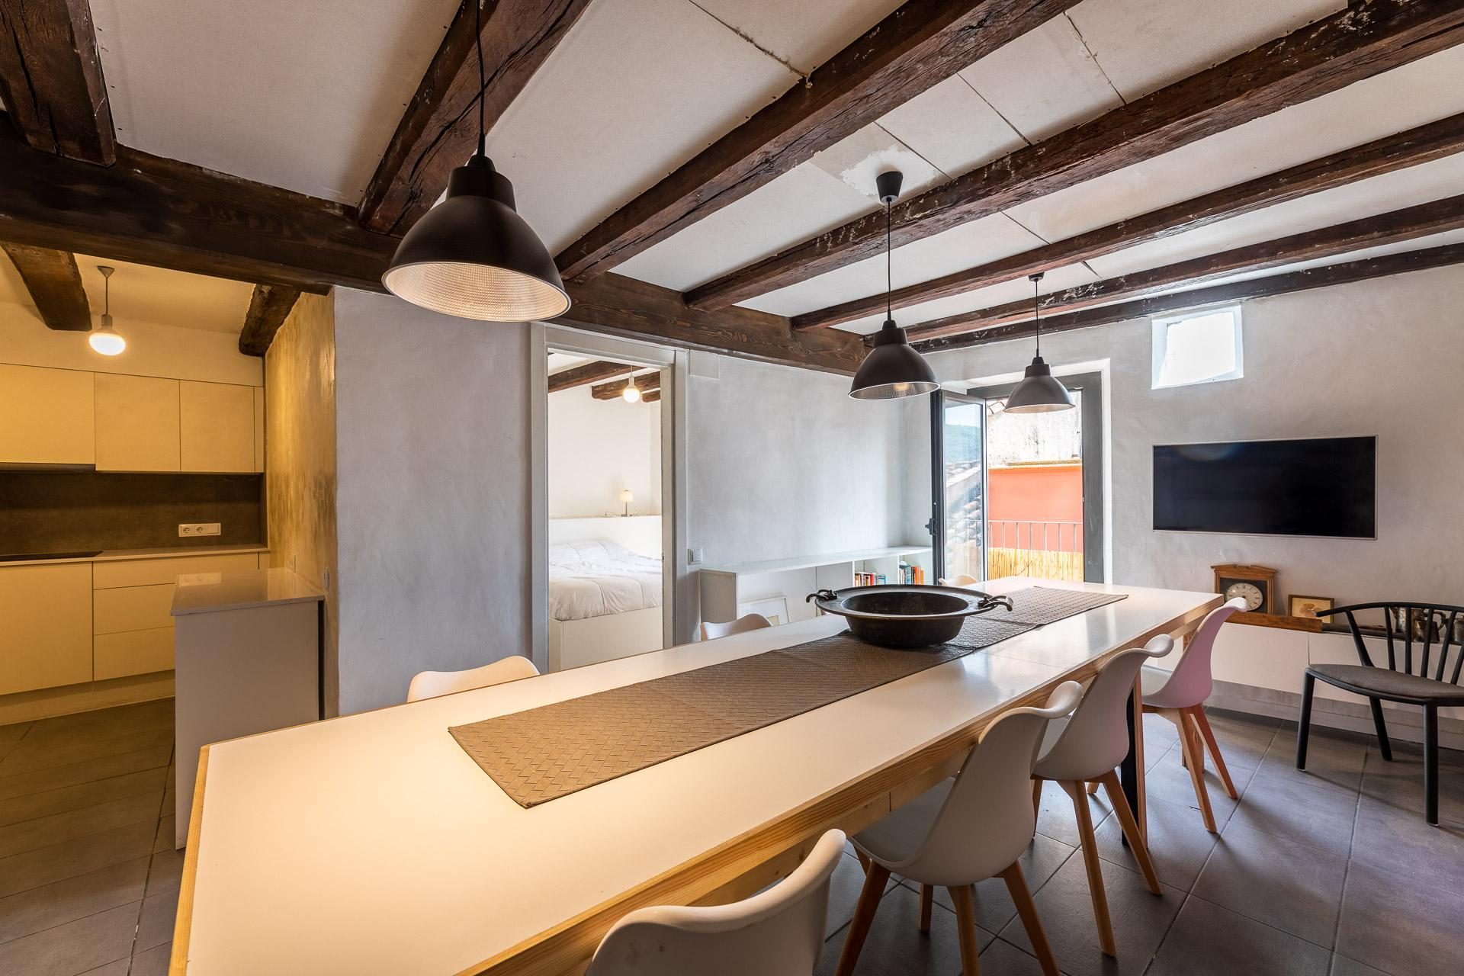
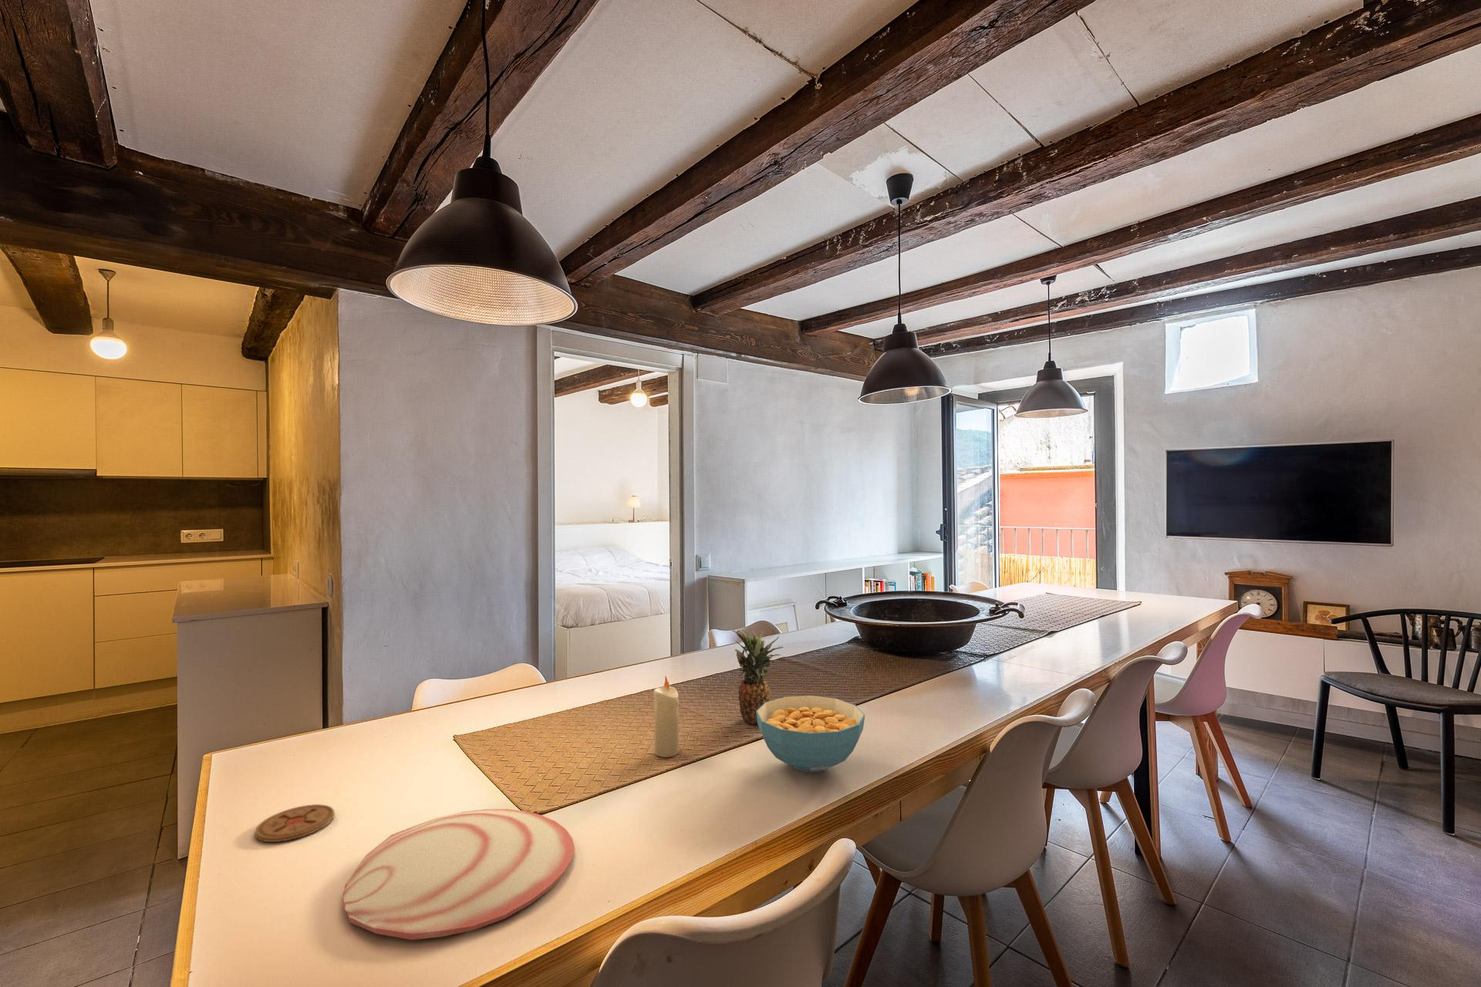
+ coaster (295, 822)
+ fruit (757, 674)
+ plate (466, 855)
+ candle (667, 714)
+ cereal bowl (810, 739)
